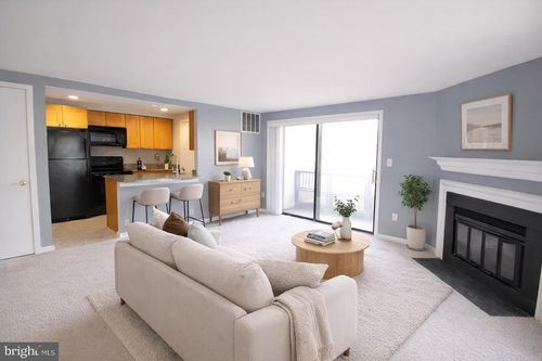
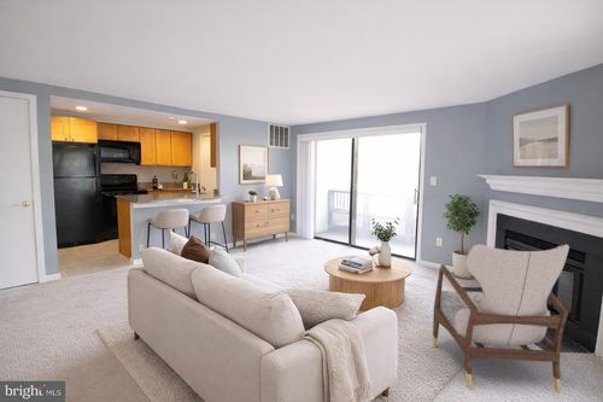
+ armchair (494, 302)
